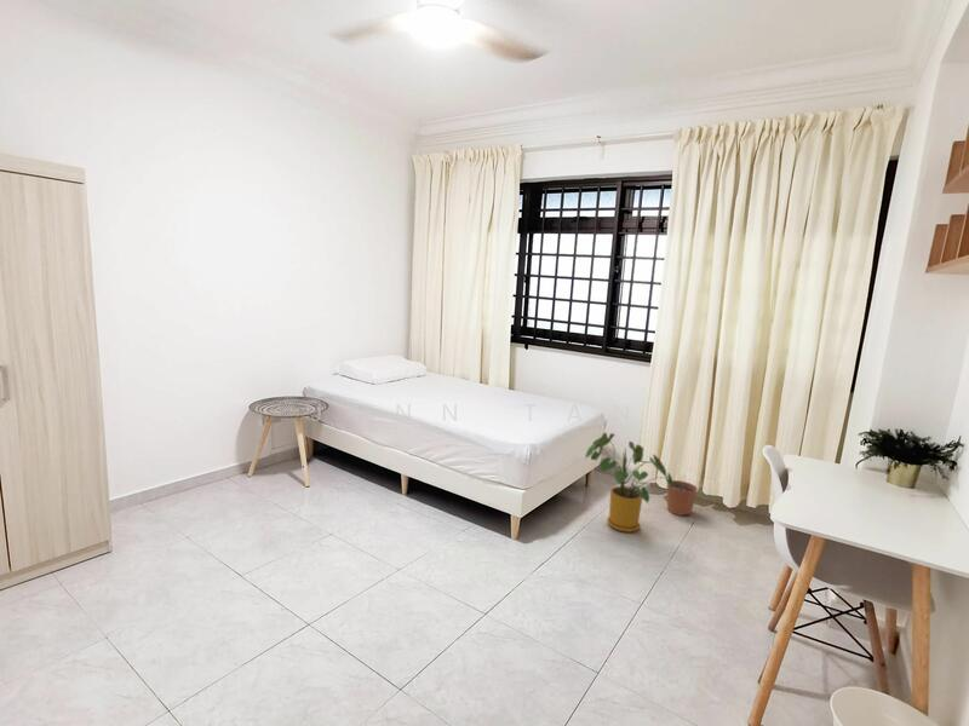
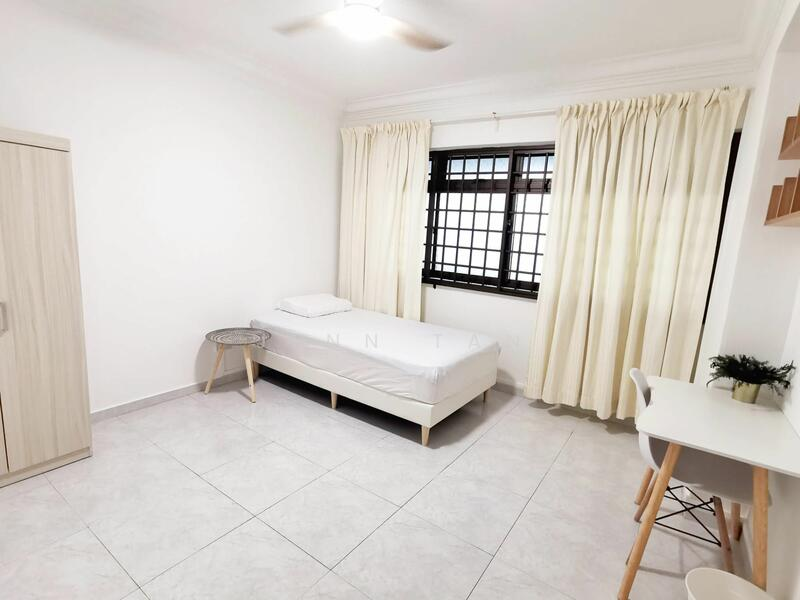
- plant pot (681, 491)
- house plant (623, 484)
